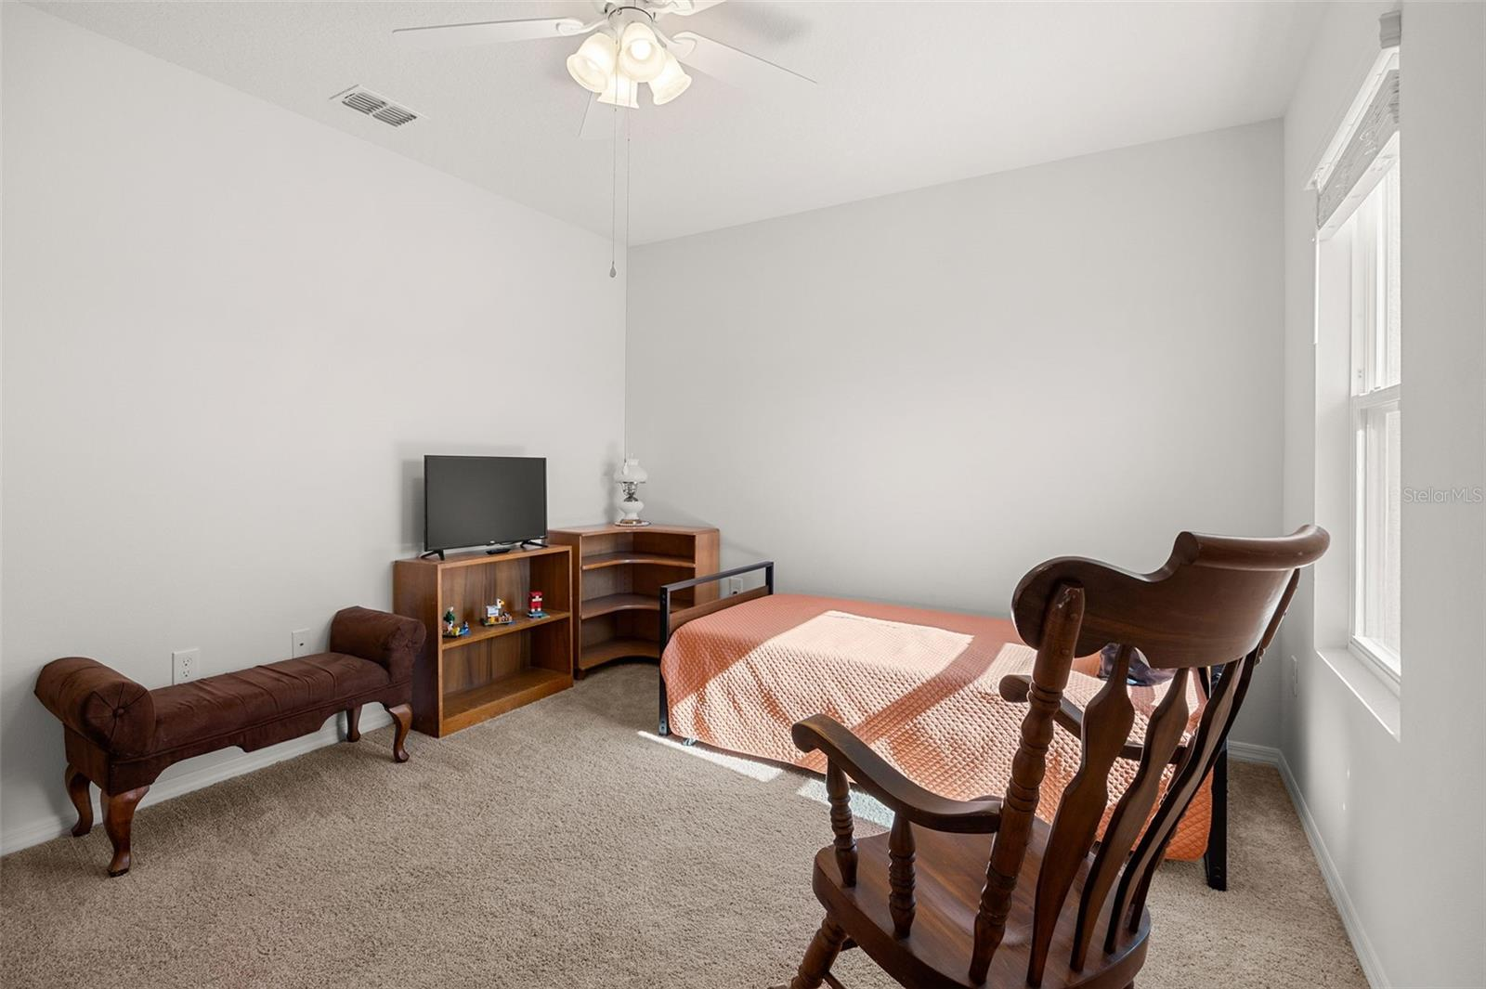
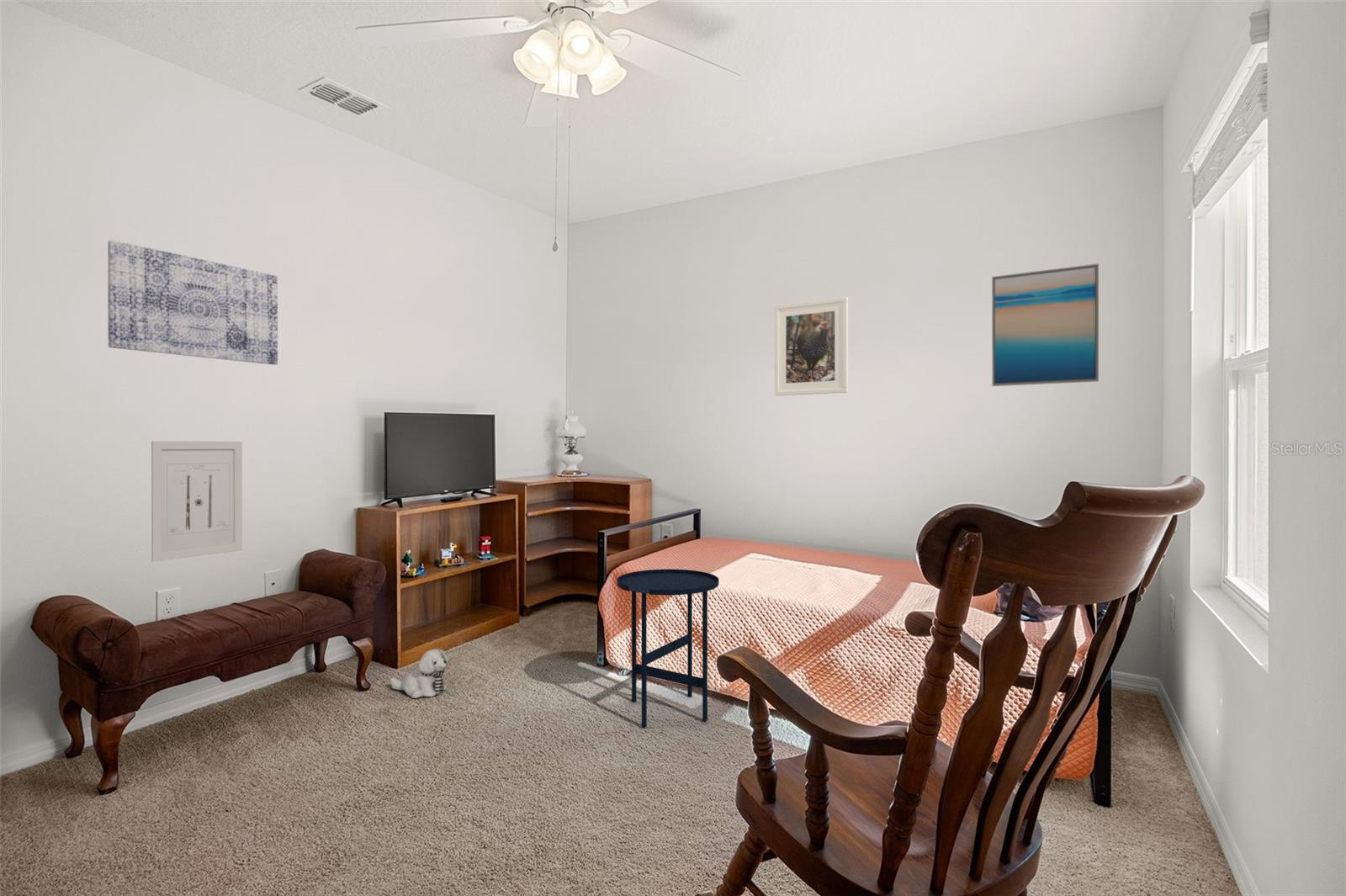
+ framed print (810, 347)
+ plush toy (421, 669)
+ side table (668, 644)
+ wall art (199, 498)
+ wall art (200, 308)
+ wall art (1043, 327)
